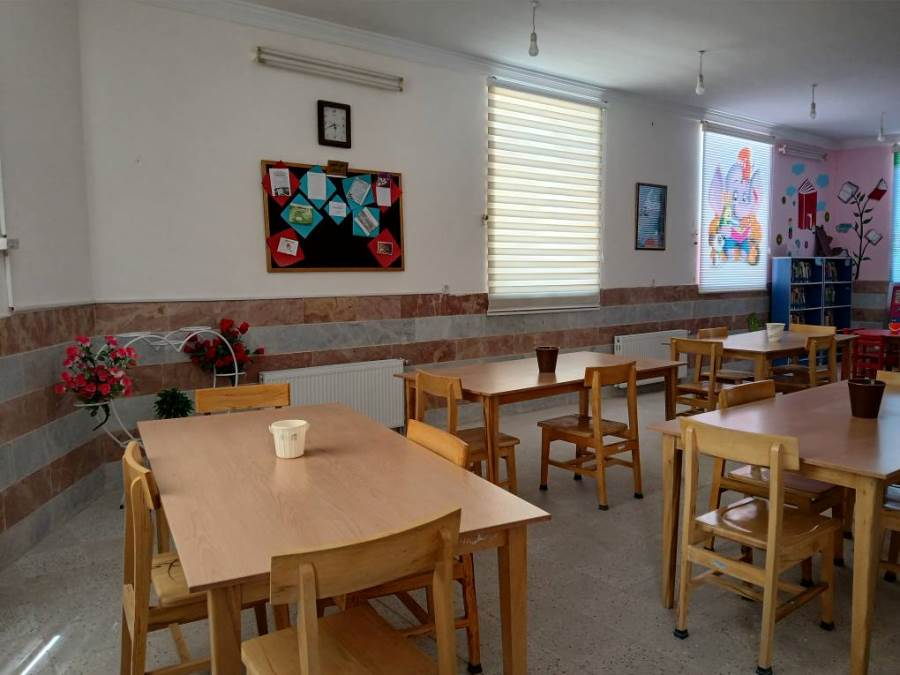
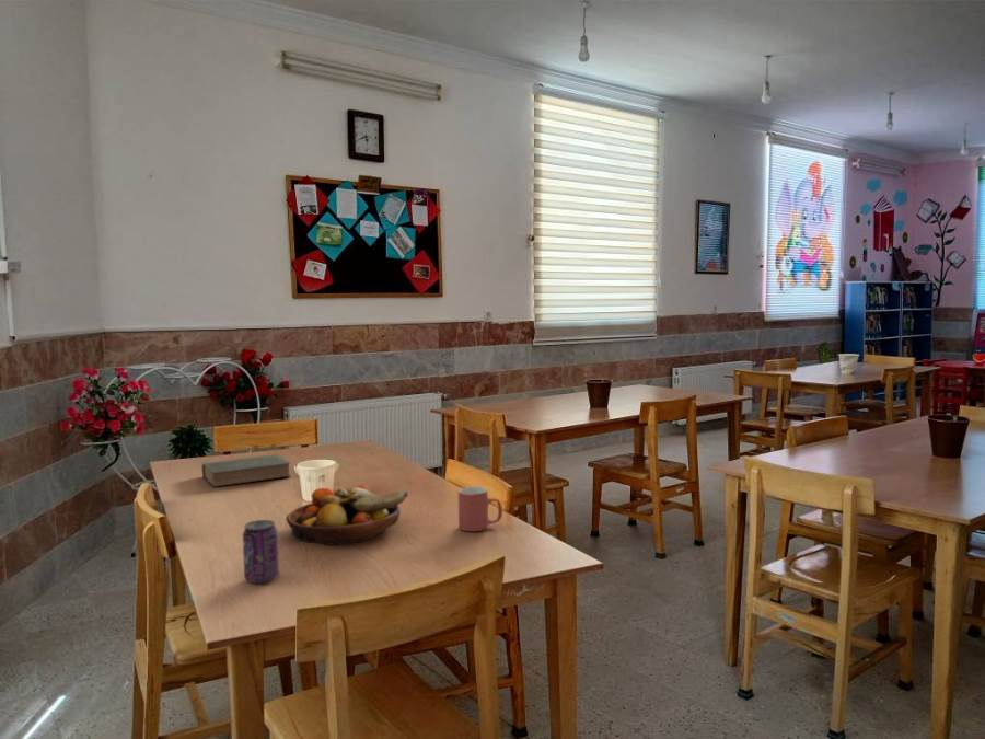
+ beverage can (260, 551)
+ fruit bowl (345, 507)
+ mug (480, 508)
+ book (246, 469)
